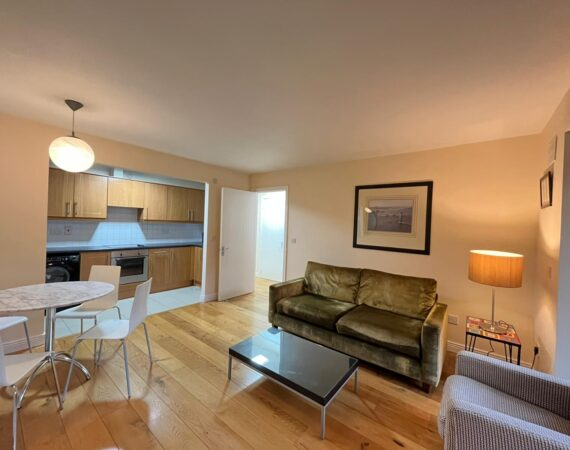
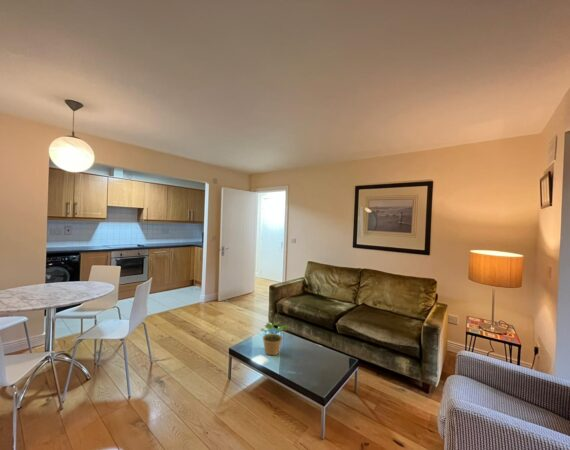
+ potted plant (271, 335)
